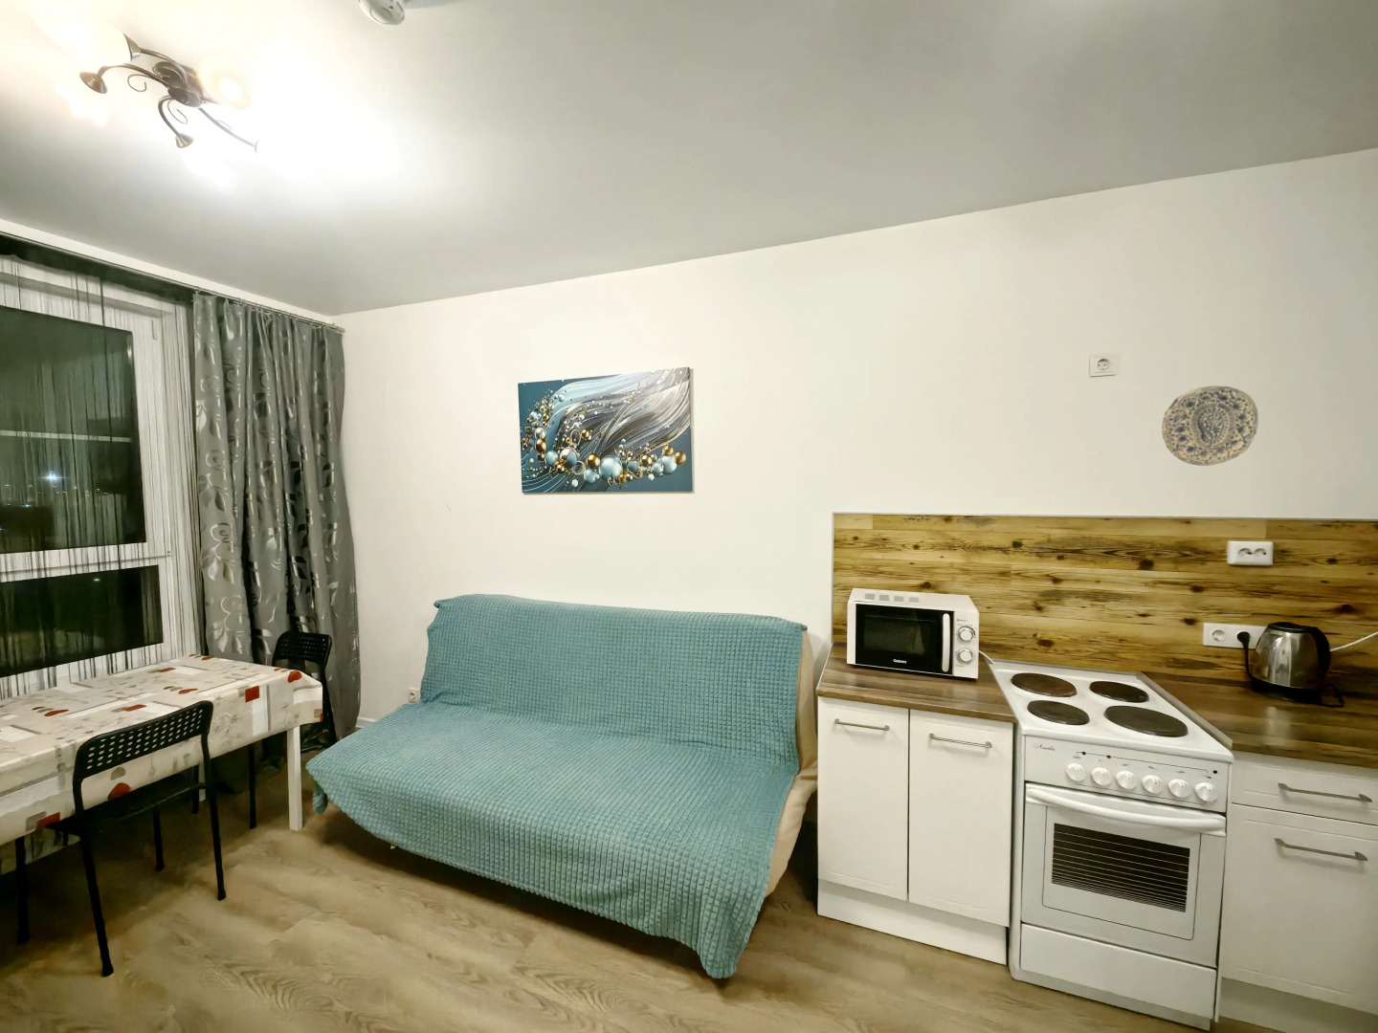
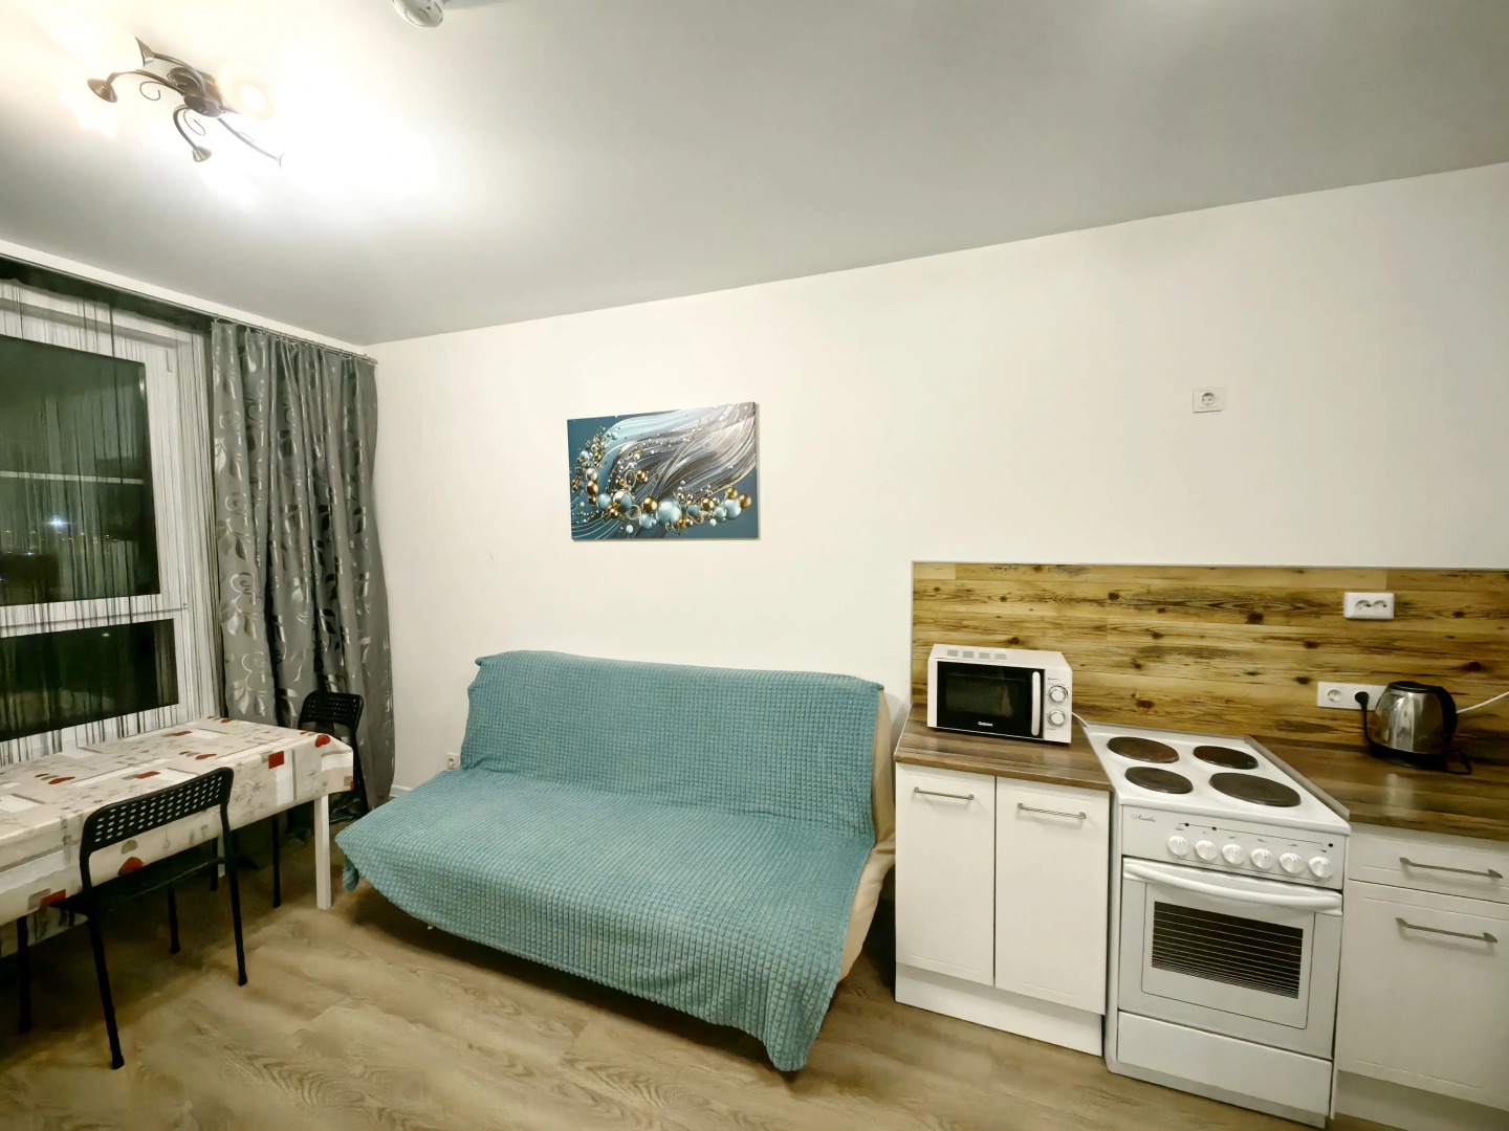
- decorative plate (1209, 425)
